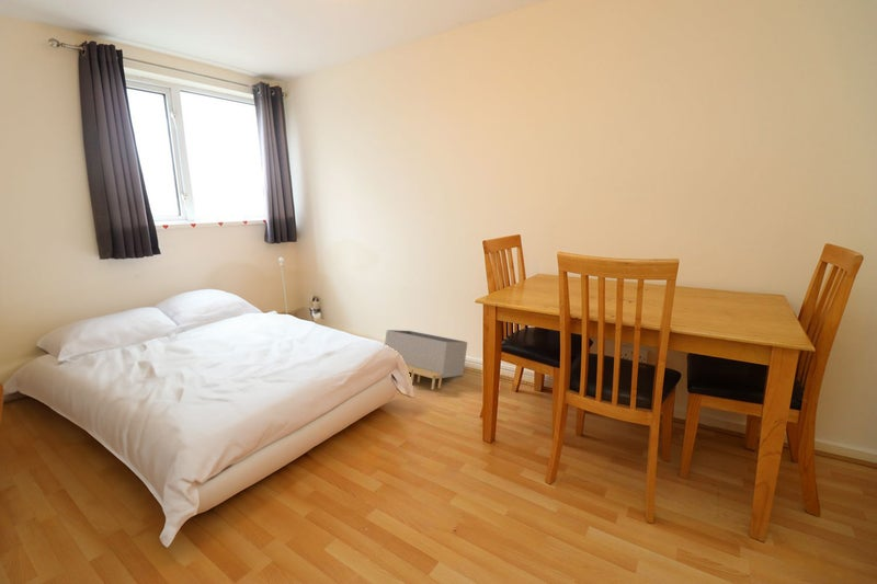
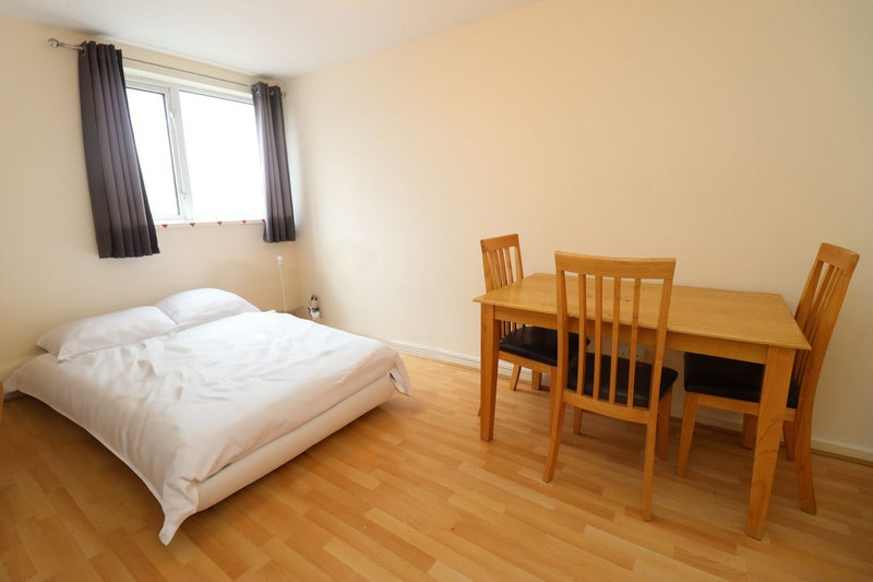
- storage bin (419, 354)
